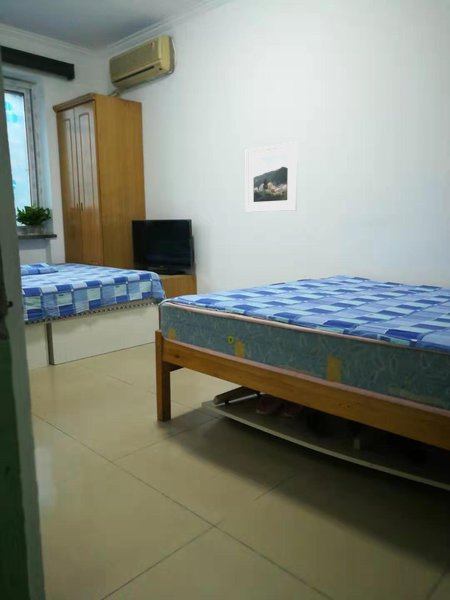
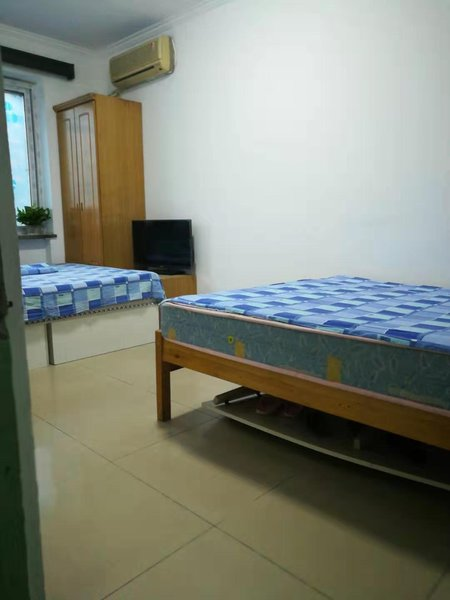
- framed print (270, 179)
